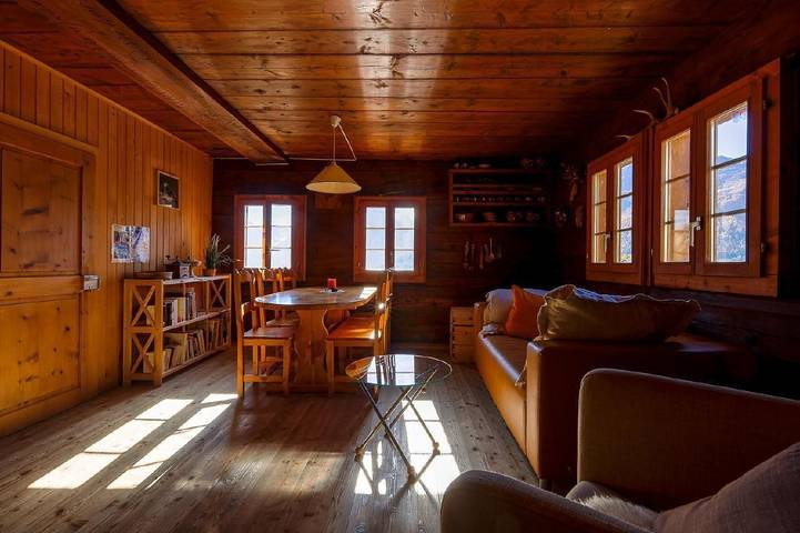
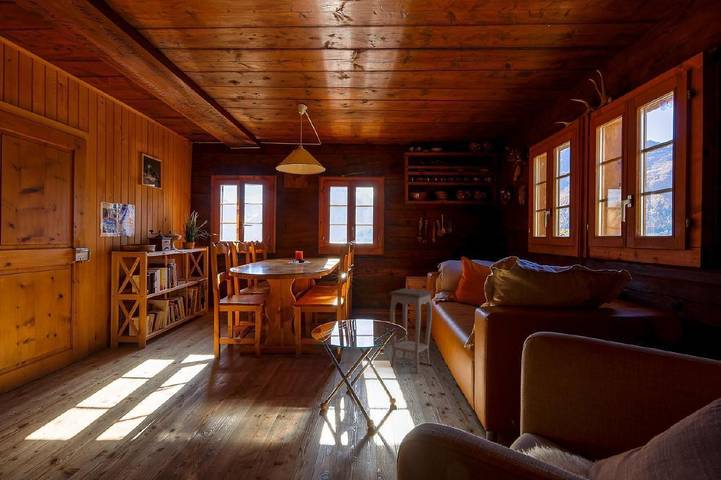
+ accent table (406, 328)
